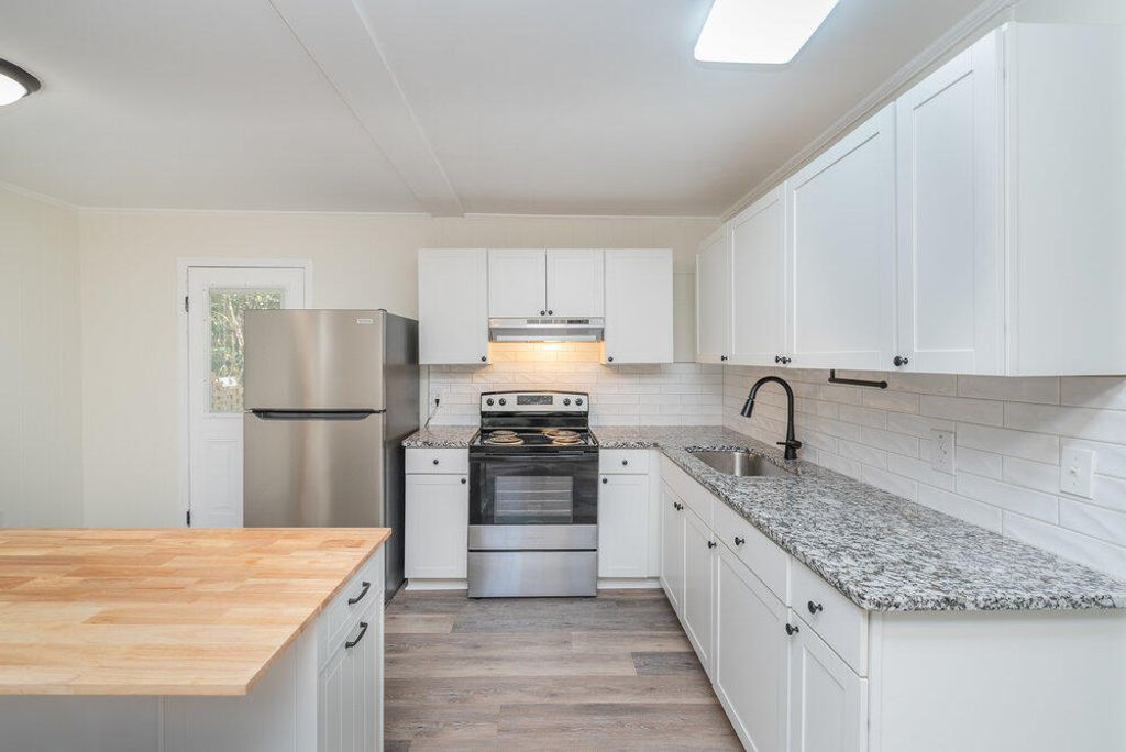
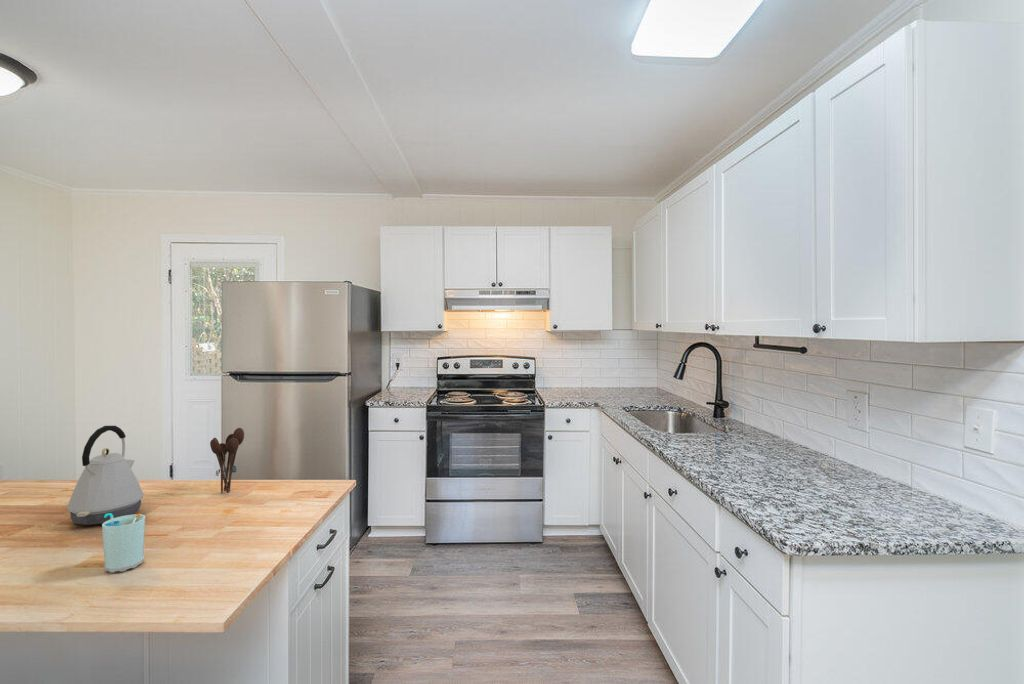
+ utensil holder (228, 460)
+ kettle (108, 470)
+ cup (125, 537)
